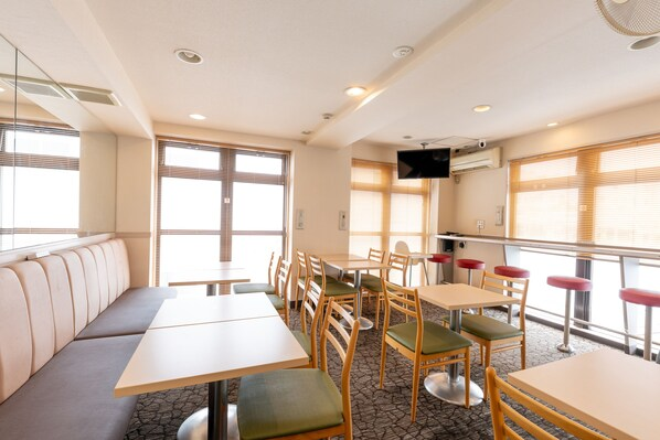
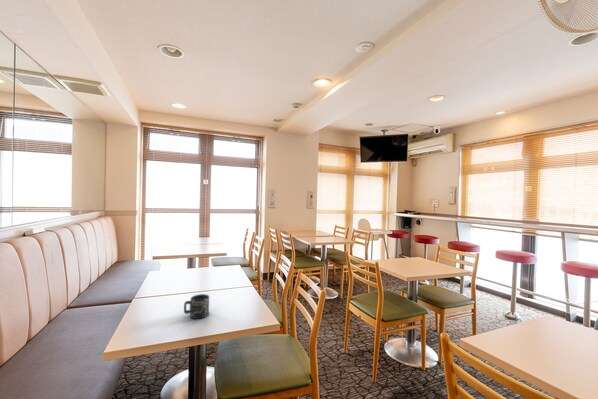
+ cup (196, 306)
